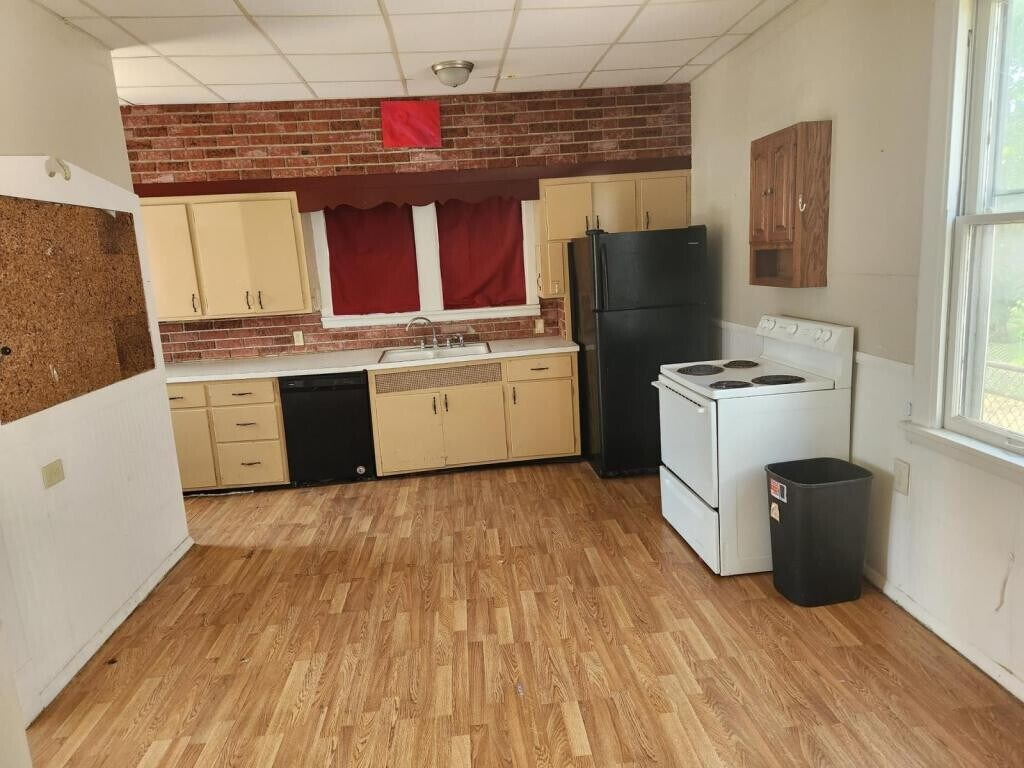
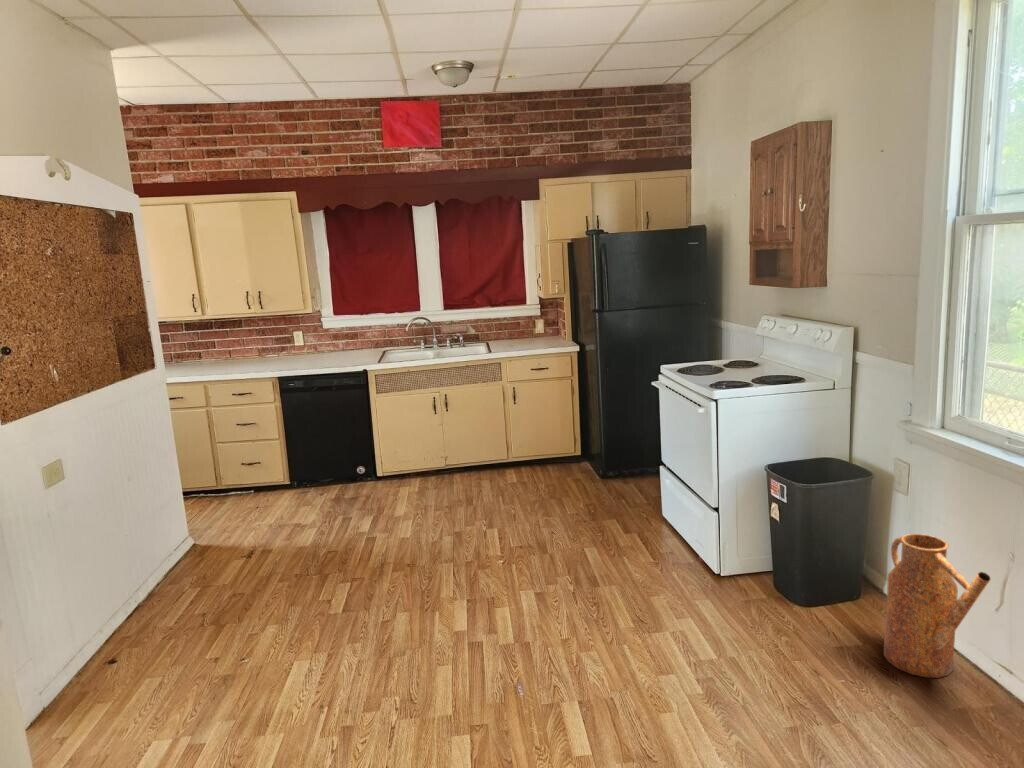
+ watering can (932, 608)
